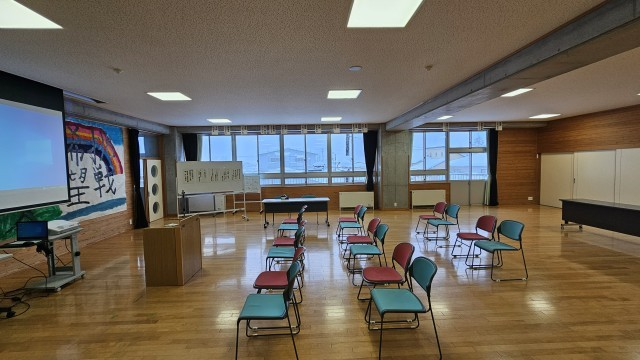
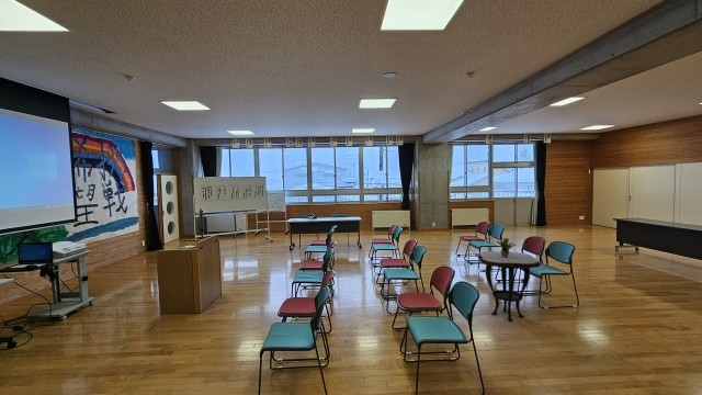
+ side table (506, 285)
+ potted plant (503, 248)
